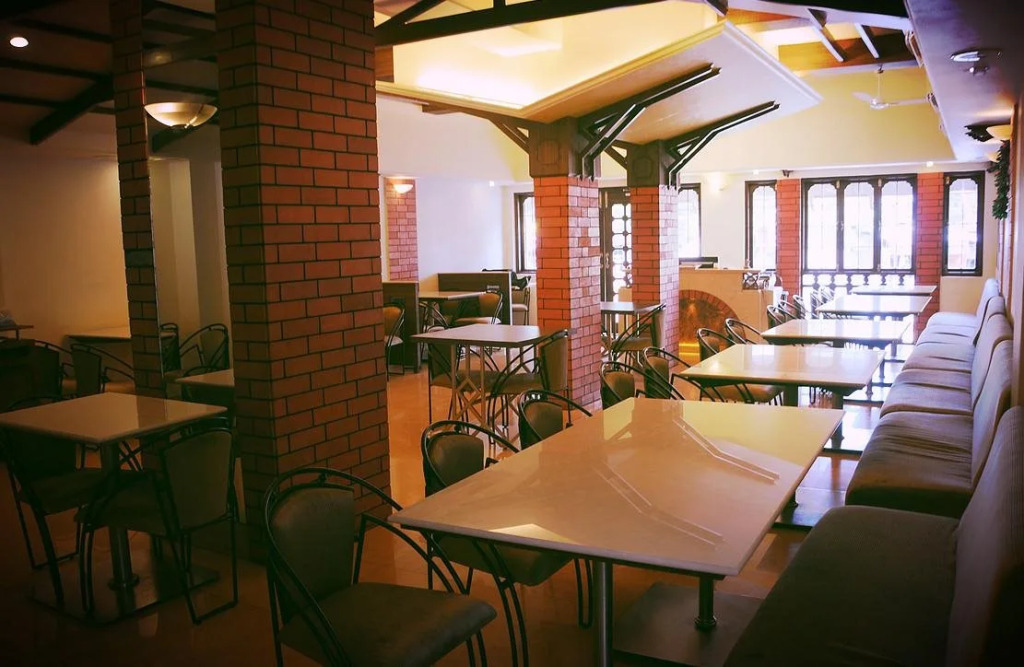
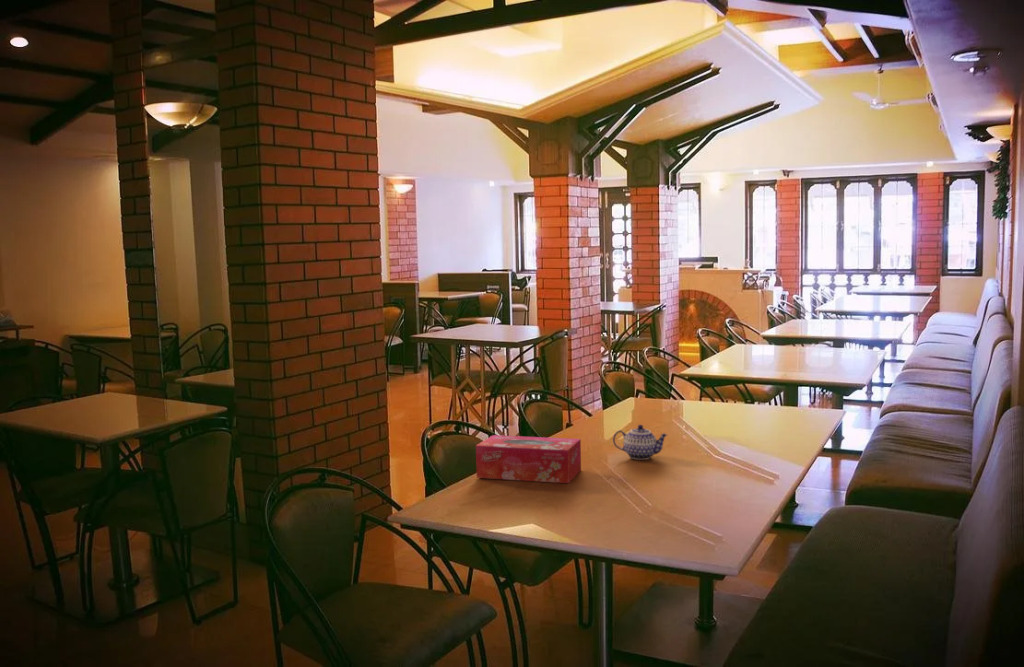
+ tissue box (529, 458)
+ teapot (640, 441)
